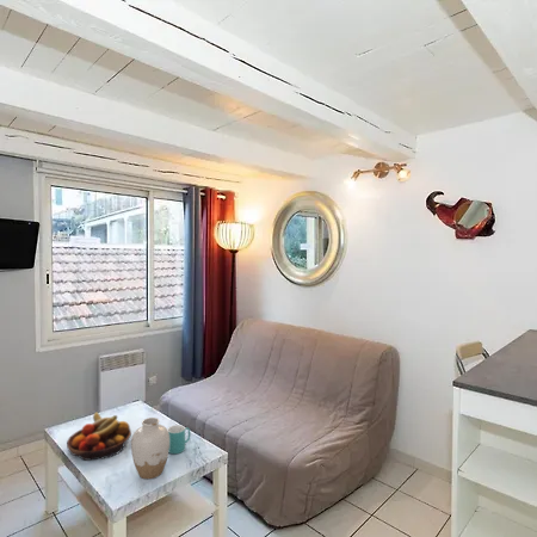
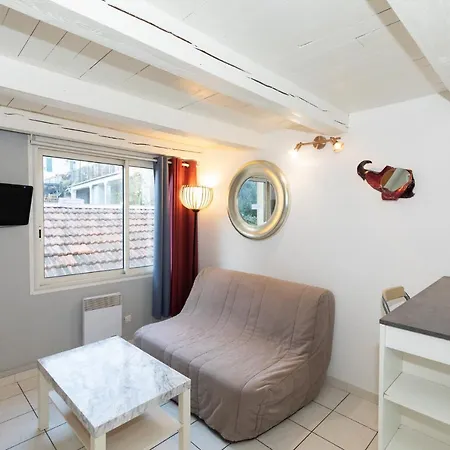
- vase (150, 446)
- fruit bowl (99, 433)
- mug (179, 437)
